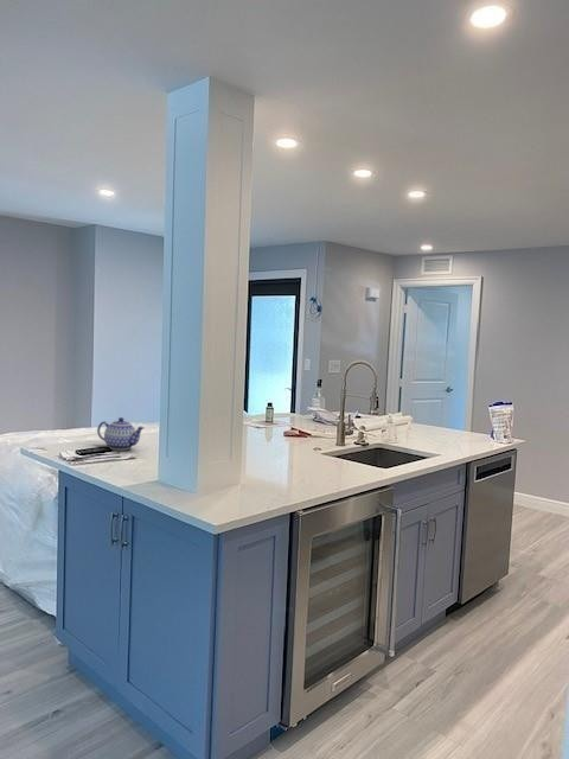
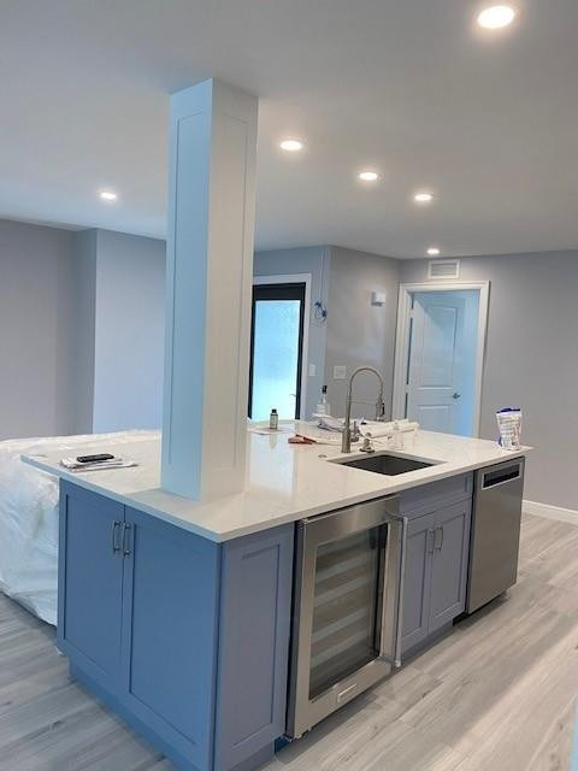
- teapot (120, 433)
